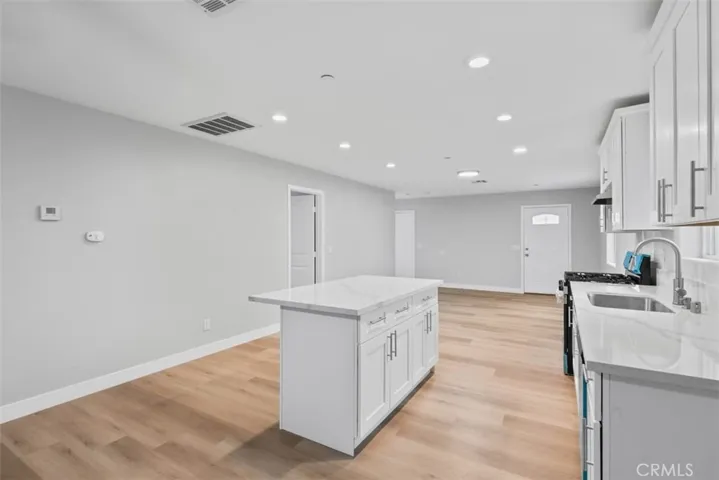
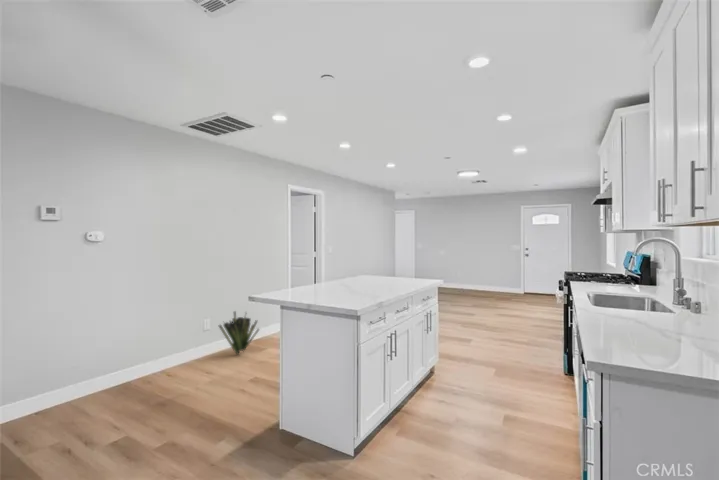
+ decorative plant (239, 332)
